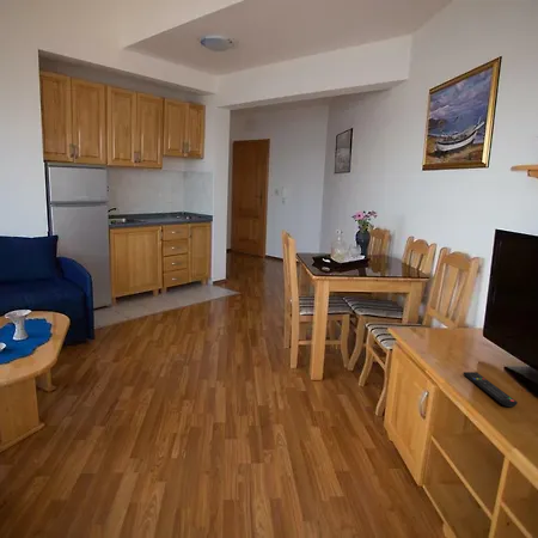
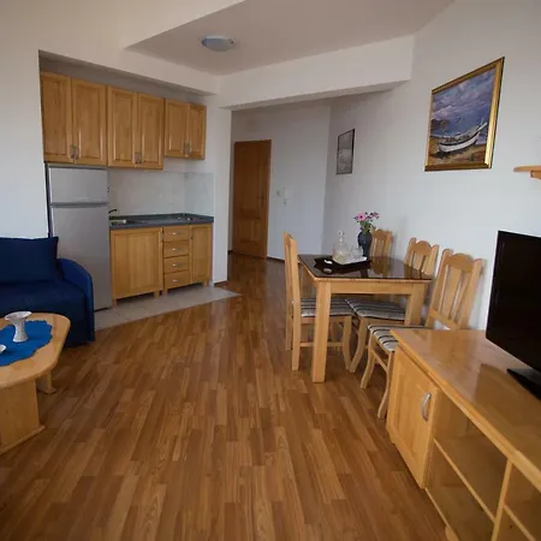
- remote control (488, 387)
